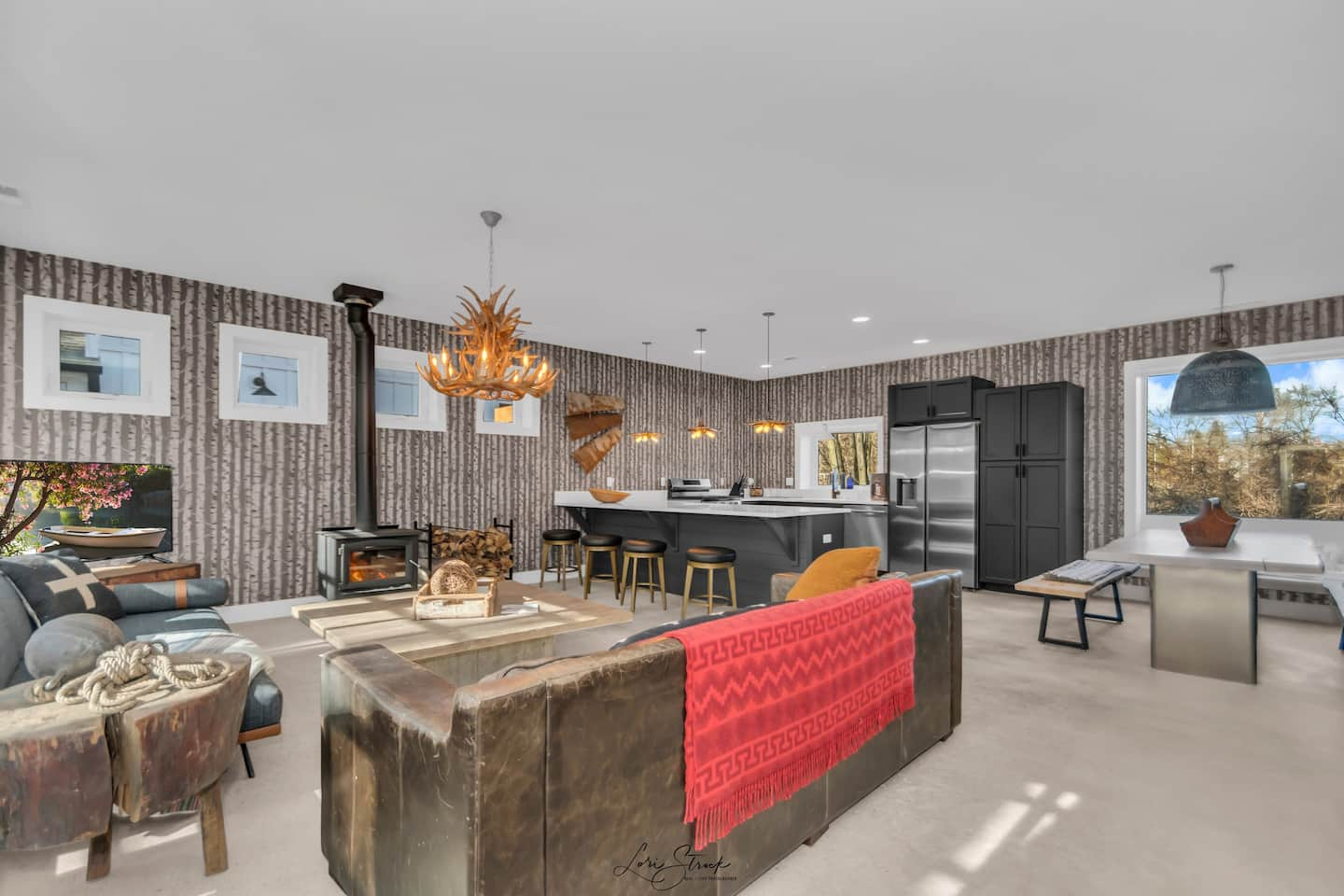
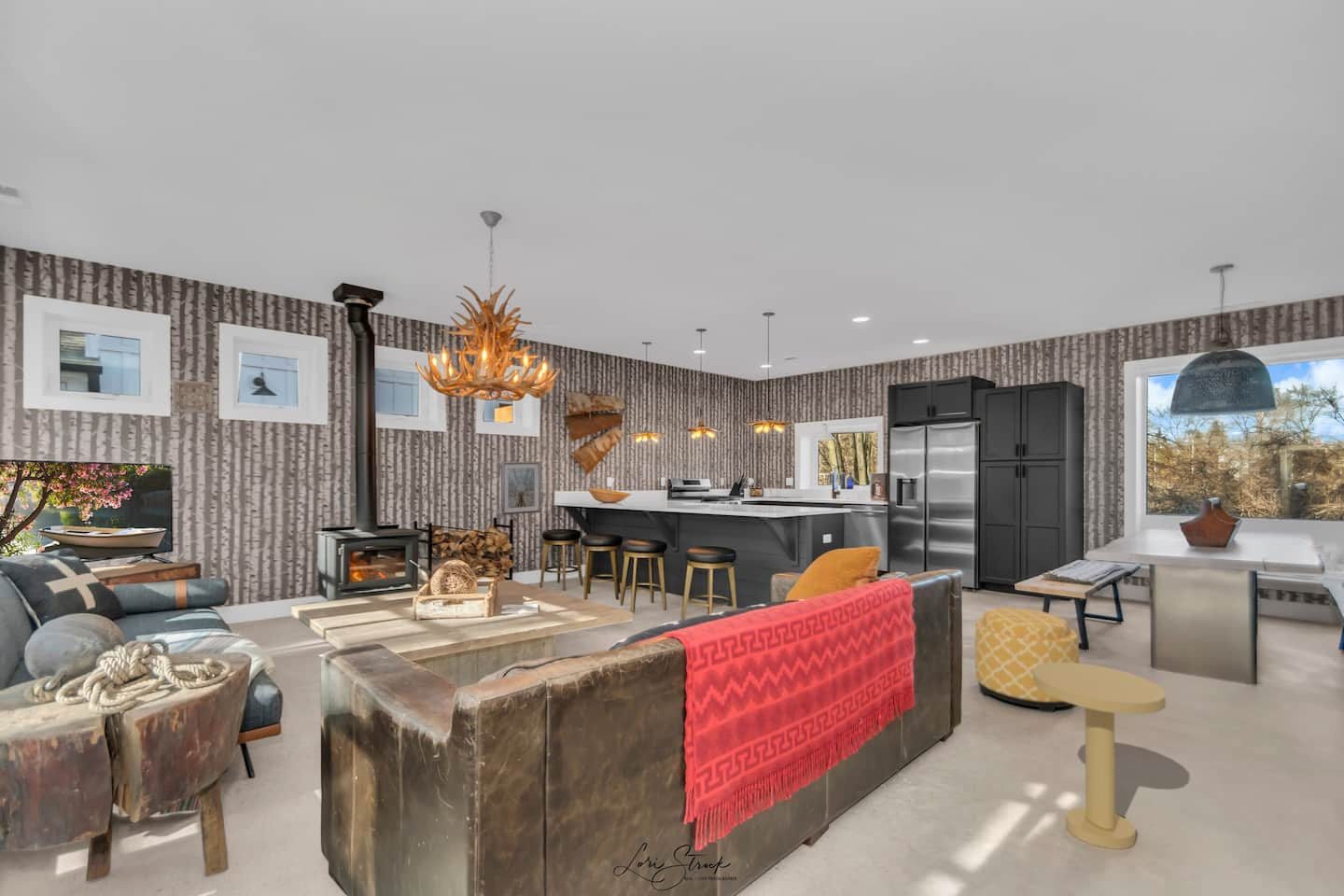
+ picture frame (521, 487)
+ ottoman (1025, 654)
+ wall ornament (192, 398)
+ side table (1097, 756)
